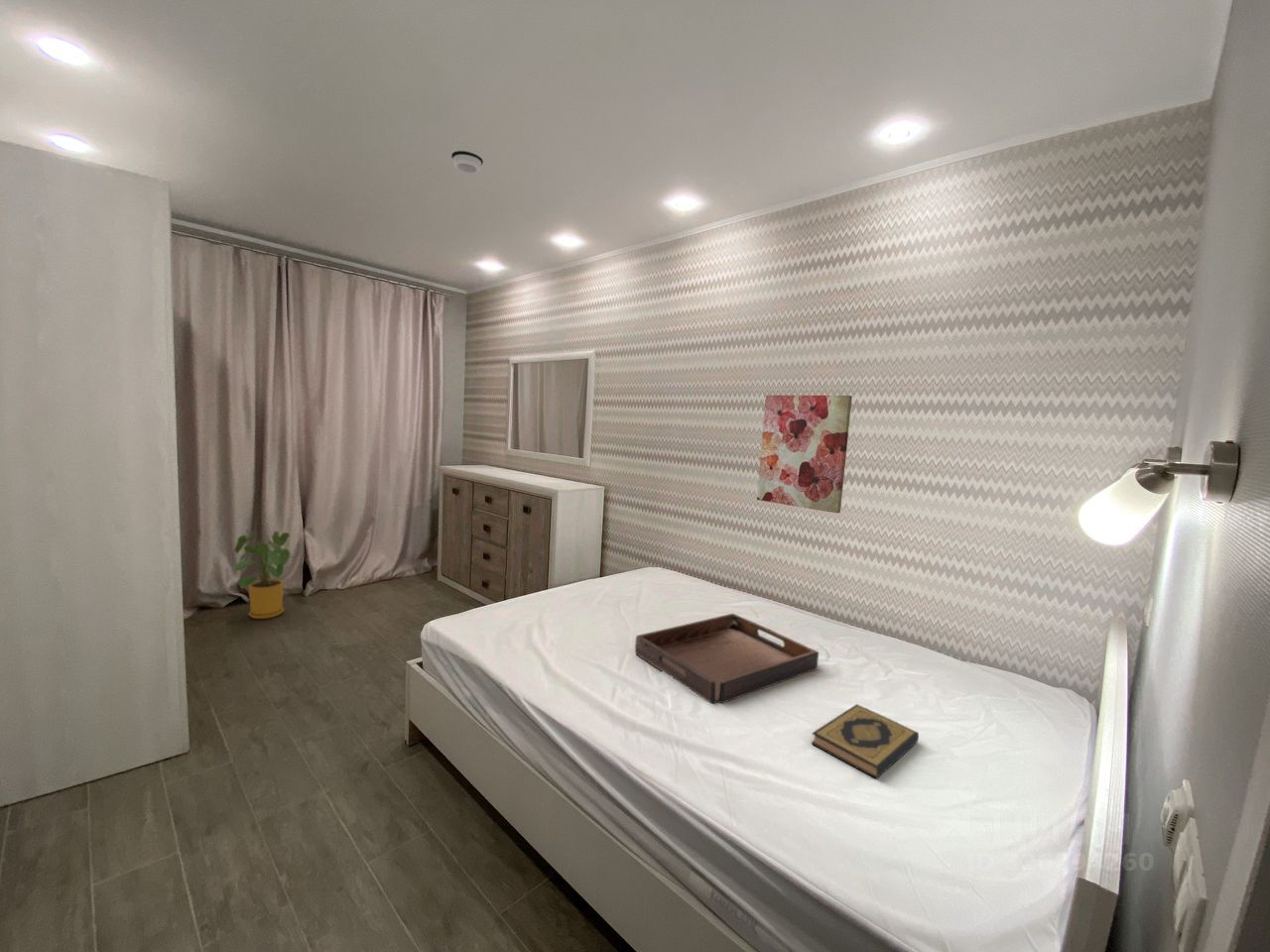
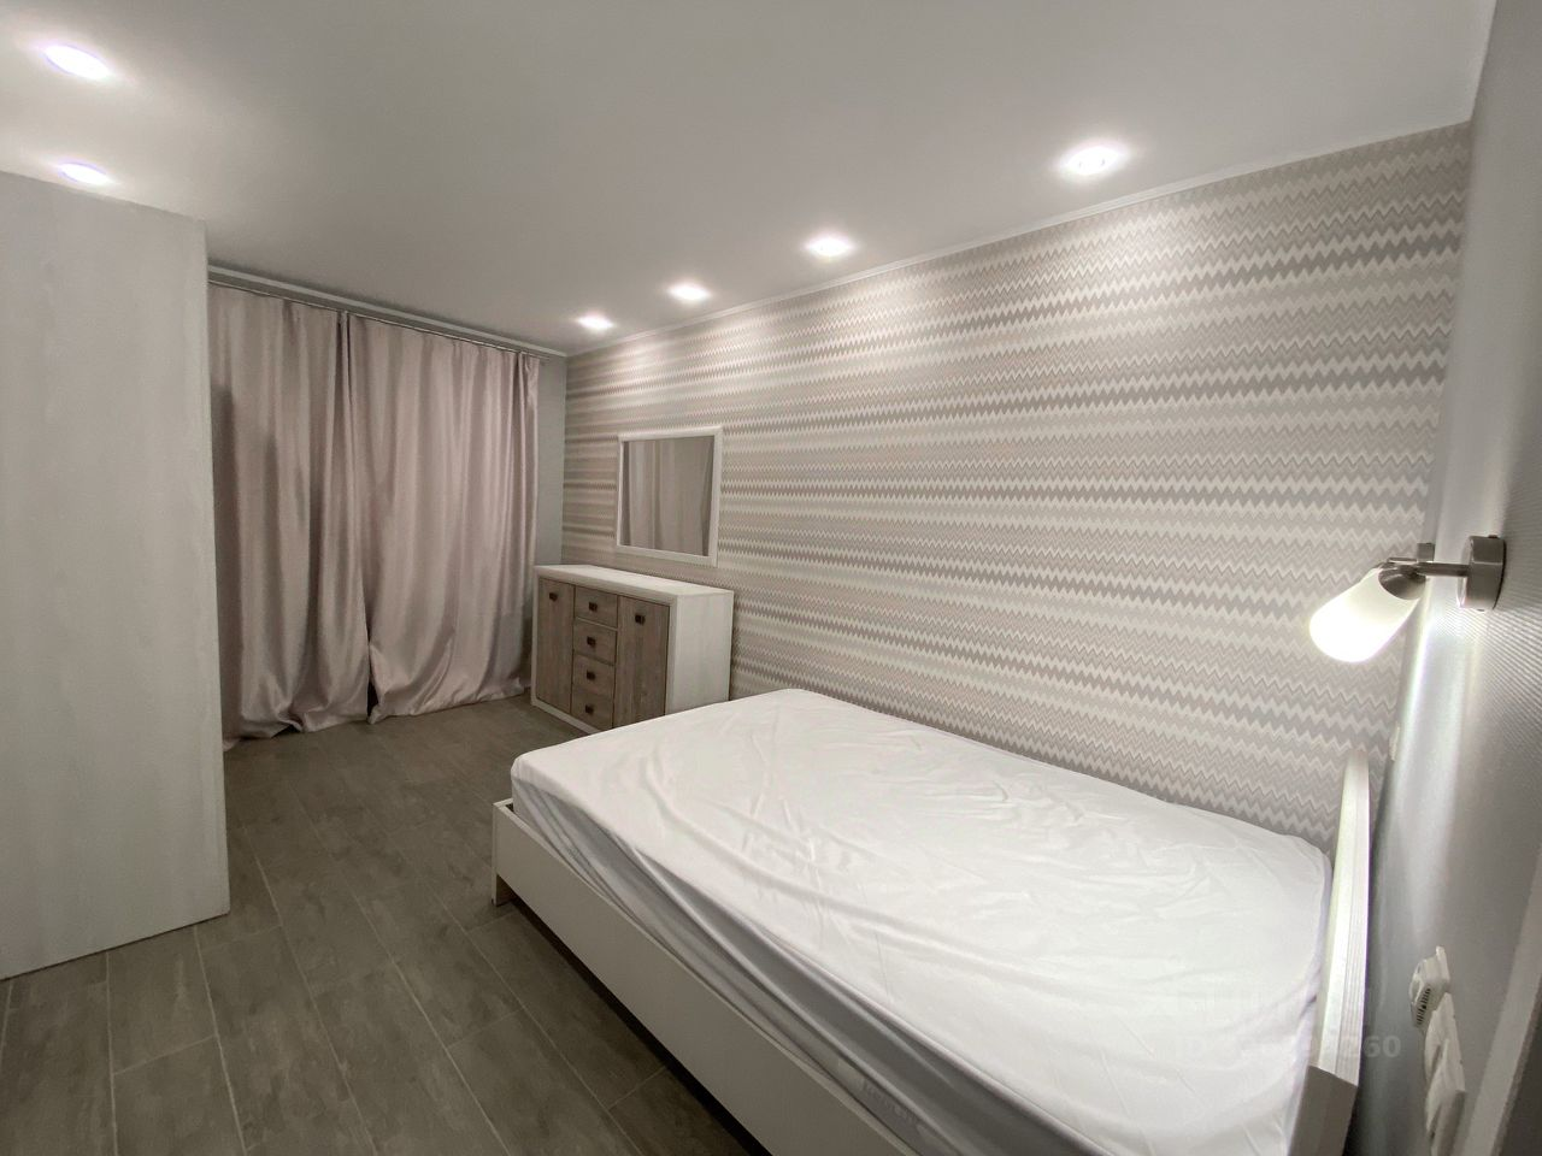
- hardback book (865, 738)
- serving tray (725, 652)
- wall art (801, 451)
- house plant (262, 575)
- smoke detector (467, 159)
